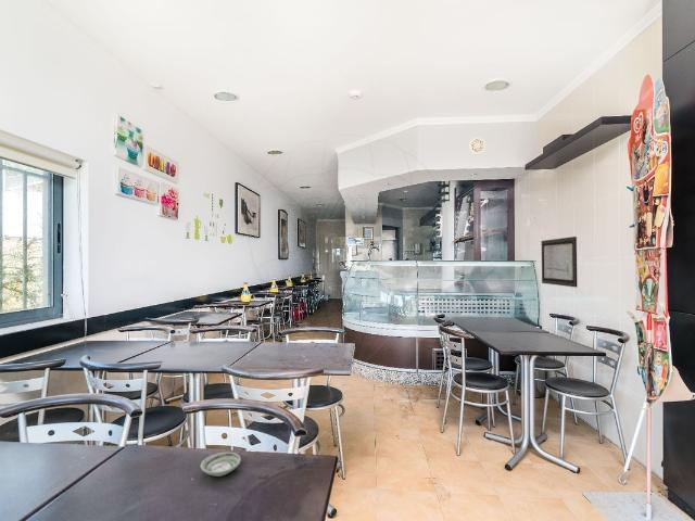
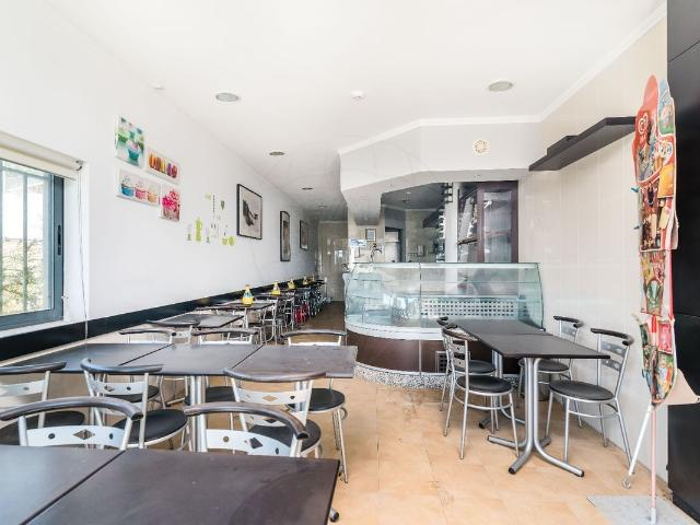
- wall art (557, 262)
- saucer (220, 466)
